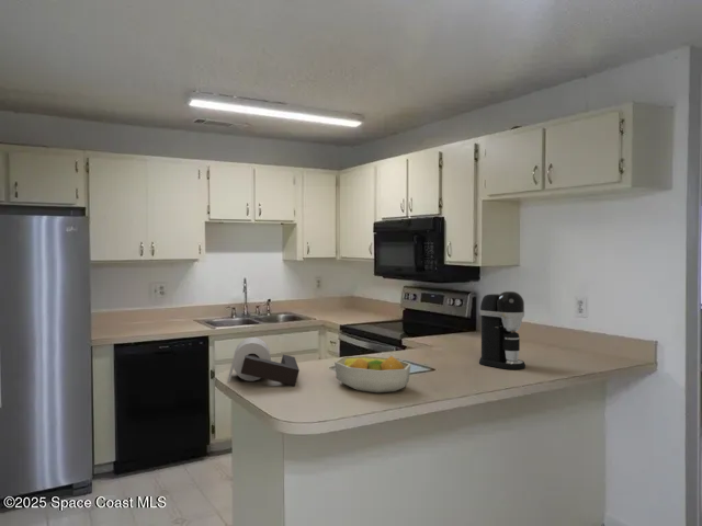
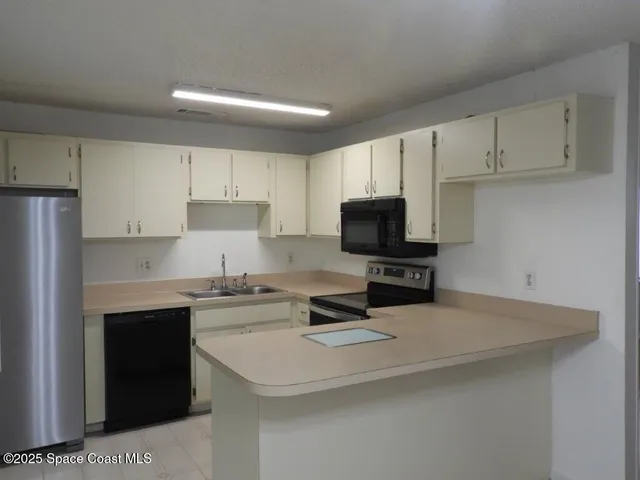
- coffee maker (501, 328)
- paper towel holder (262, 359)
- fruit bowl (372, 368)
